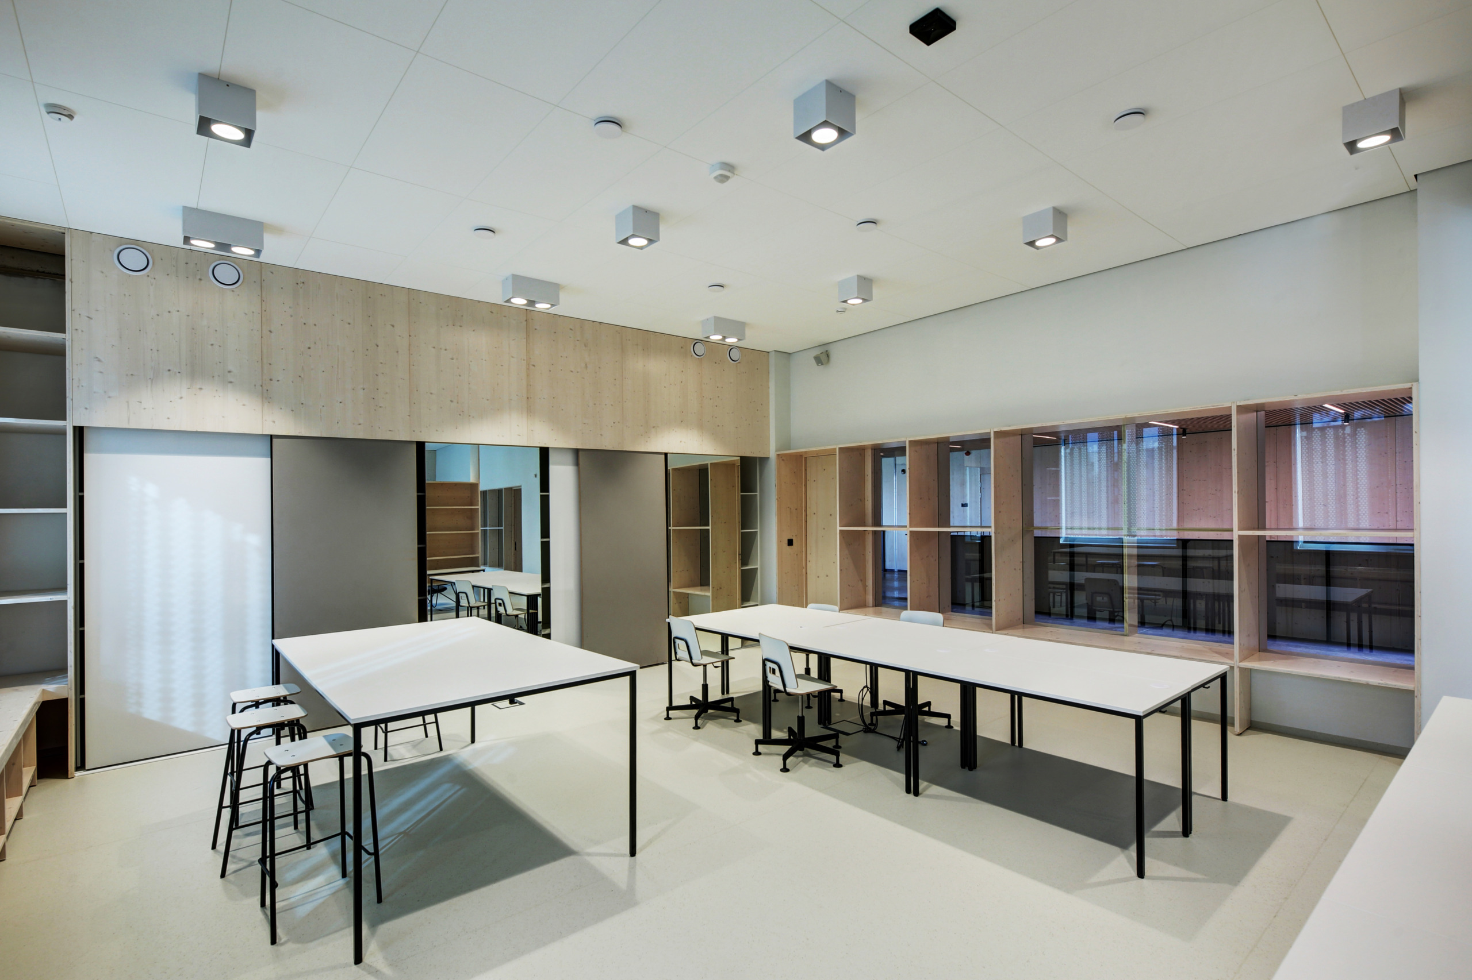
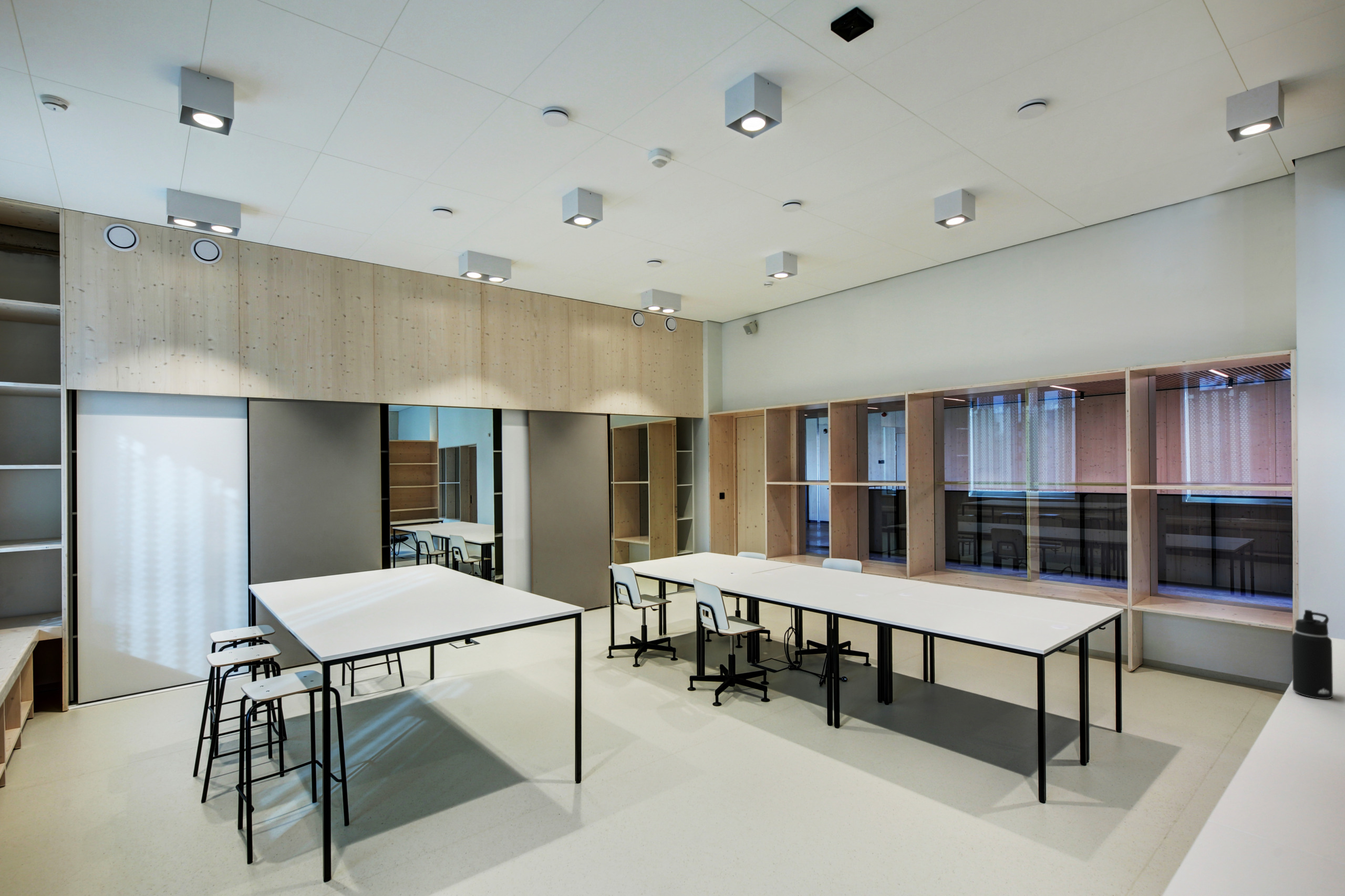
+ water bottle (1313, 651)
